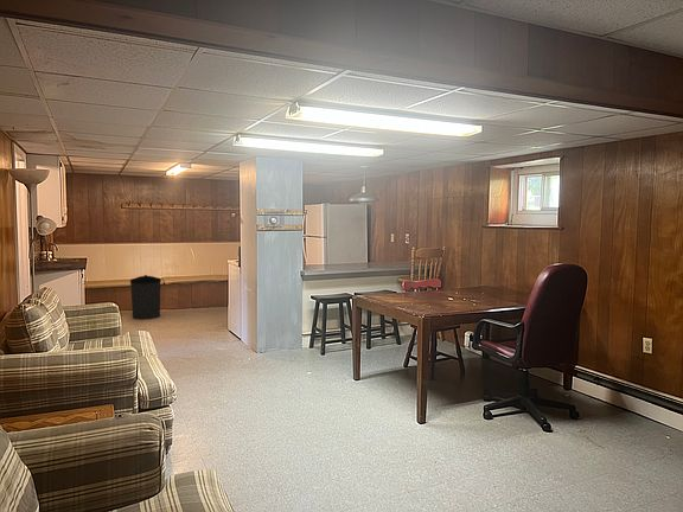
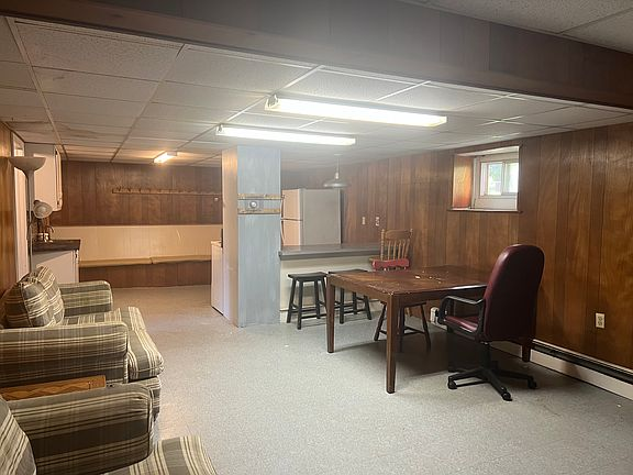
- trash can (146, 295)
